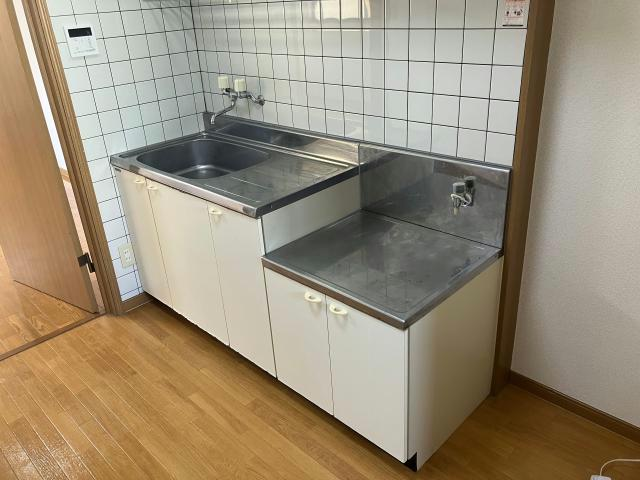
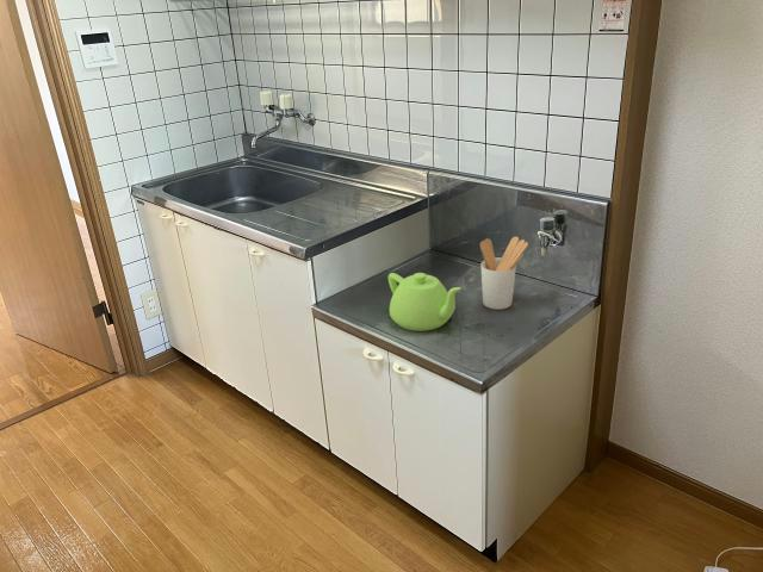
+ utensil holder (504, 272)
+ teapot (422, 297)
